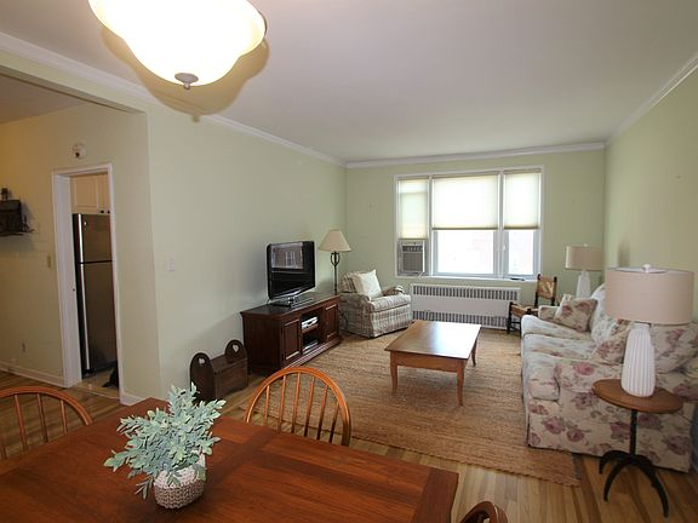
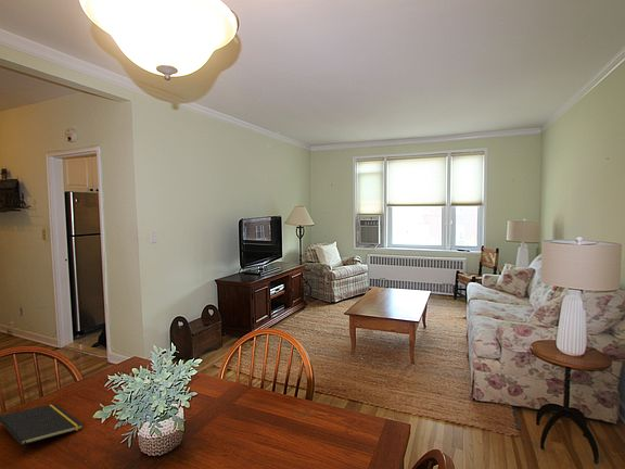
+ notepad (40, 421)
